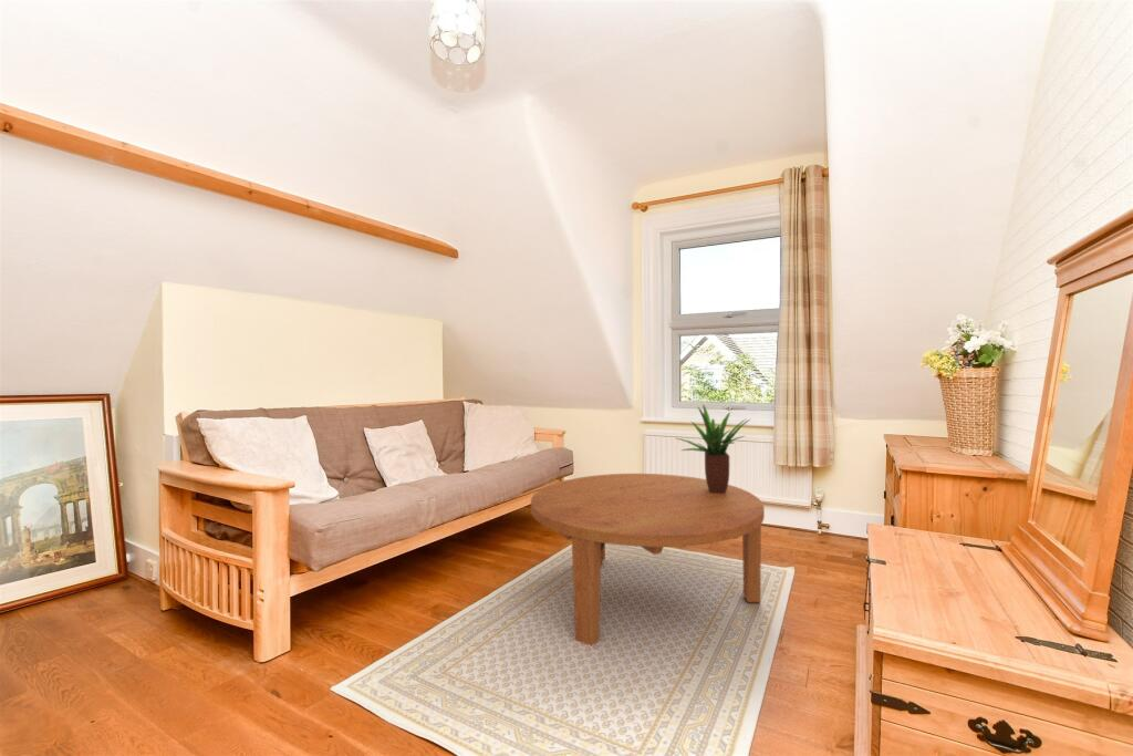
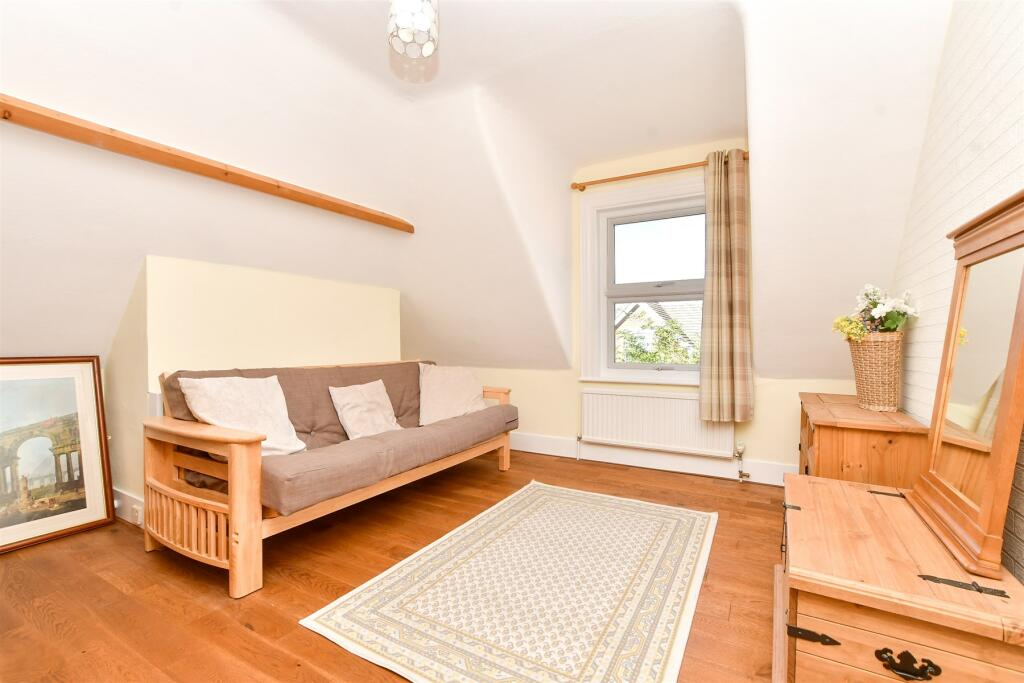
- coffee table (644, 546)
- potted plant (711, 448)
